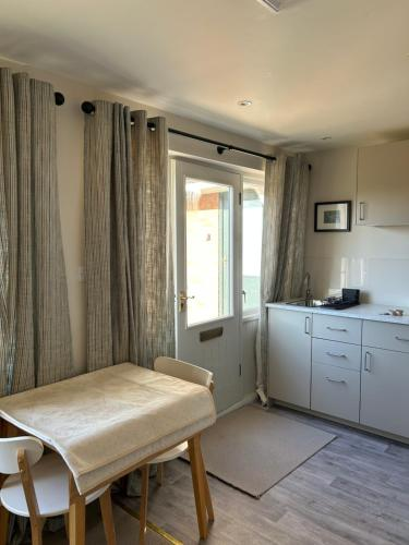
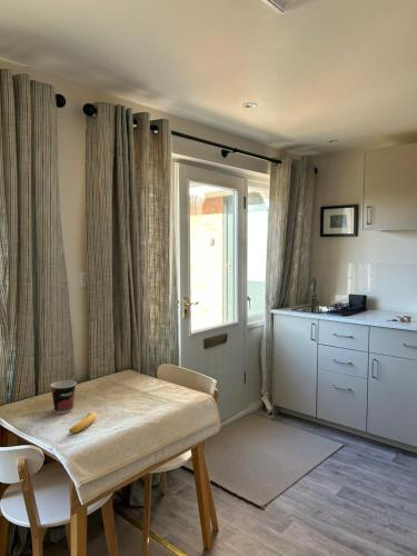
+ banana (83, 419)
+ cup (63, 397)
